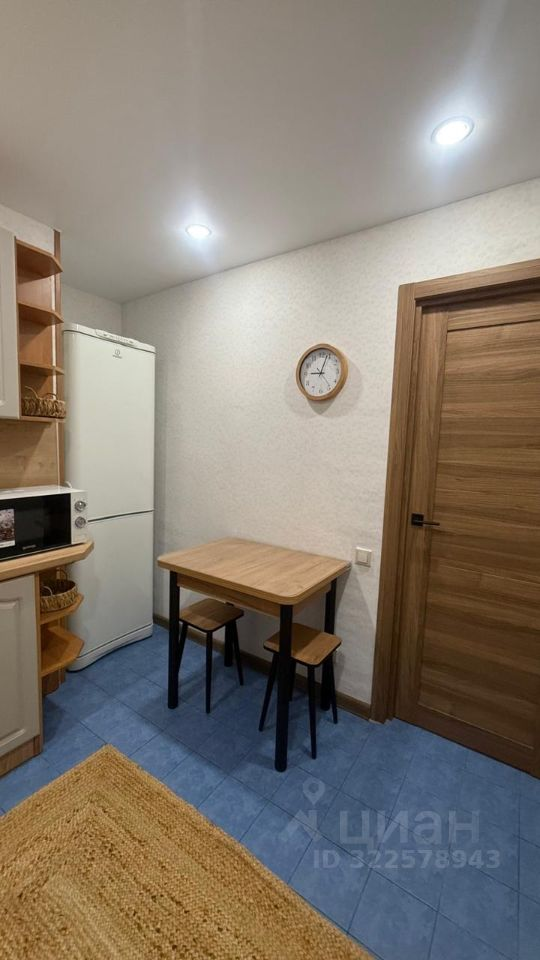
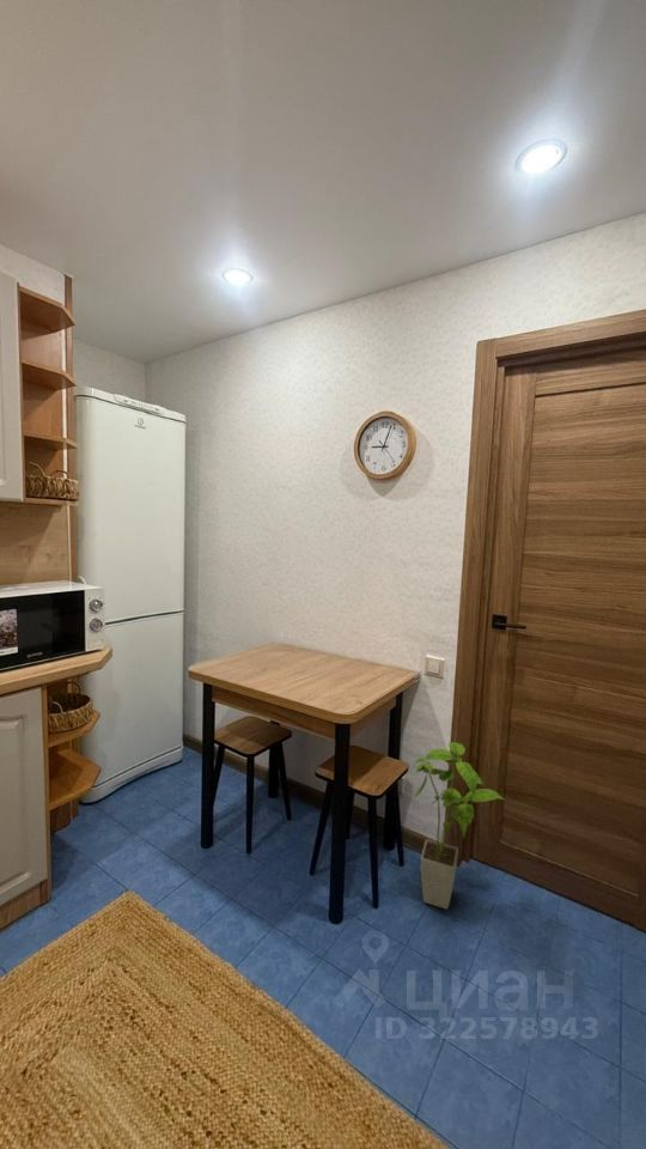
+ house plant (450, 825)
